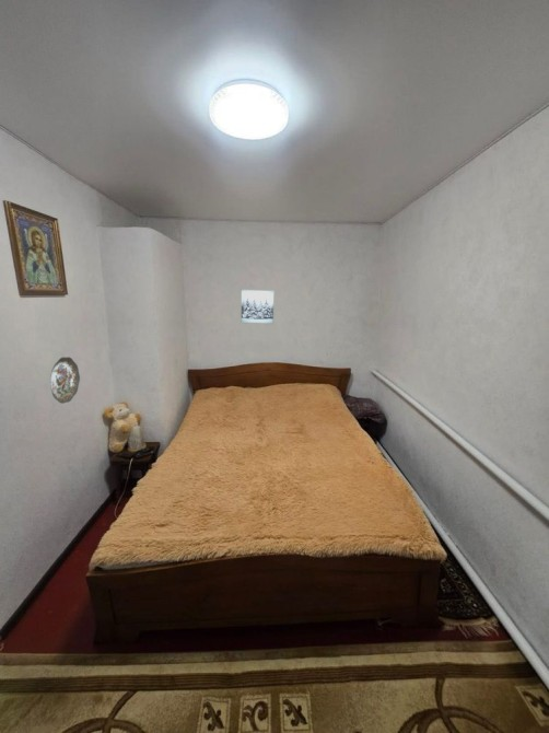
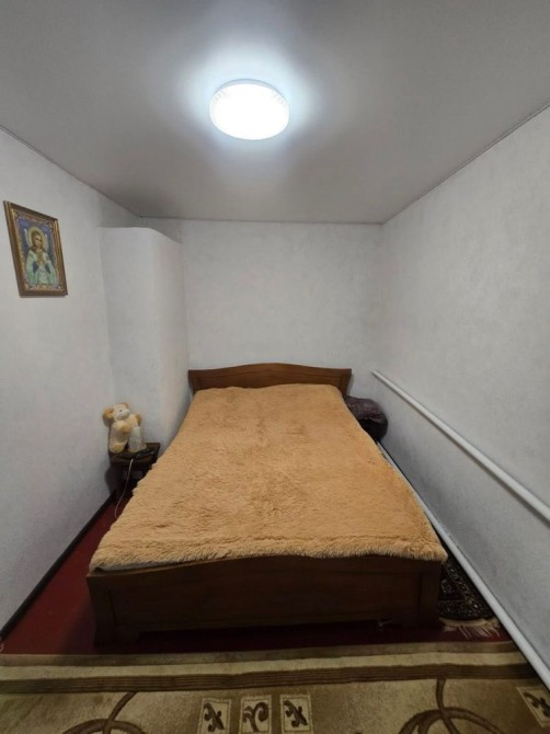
- wall art (257, 306)
- decorative plate (63, 380)
